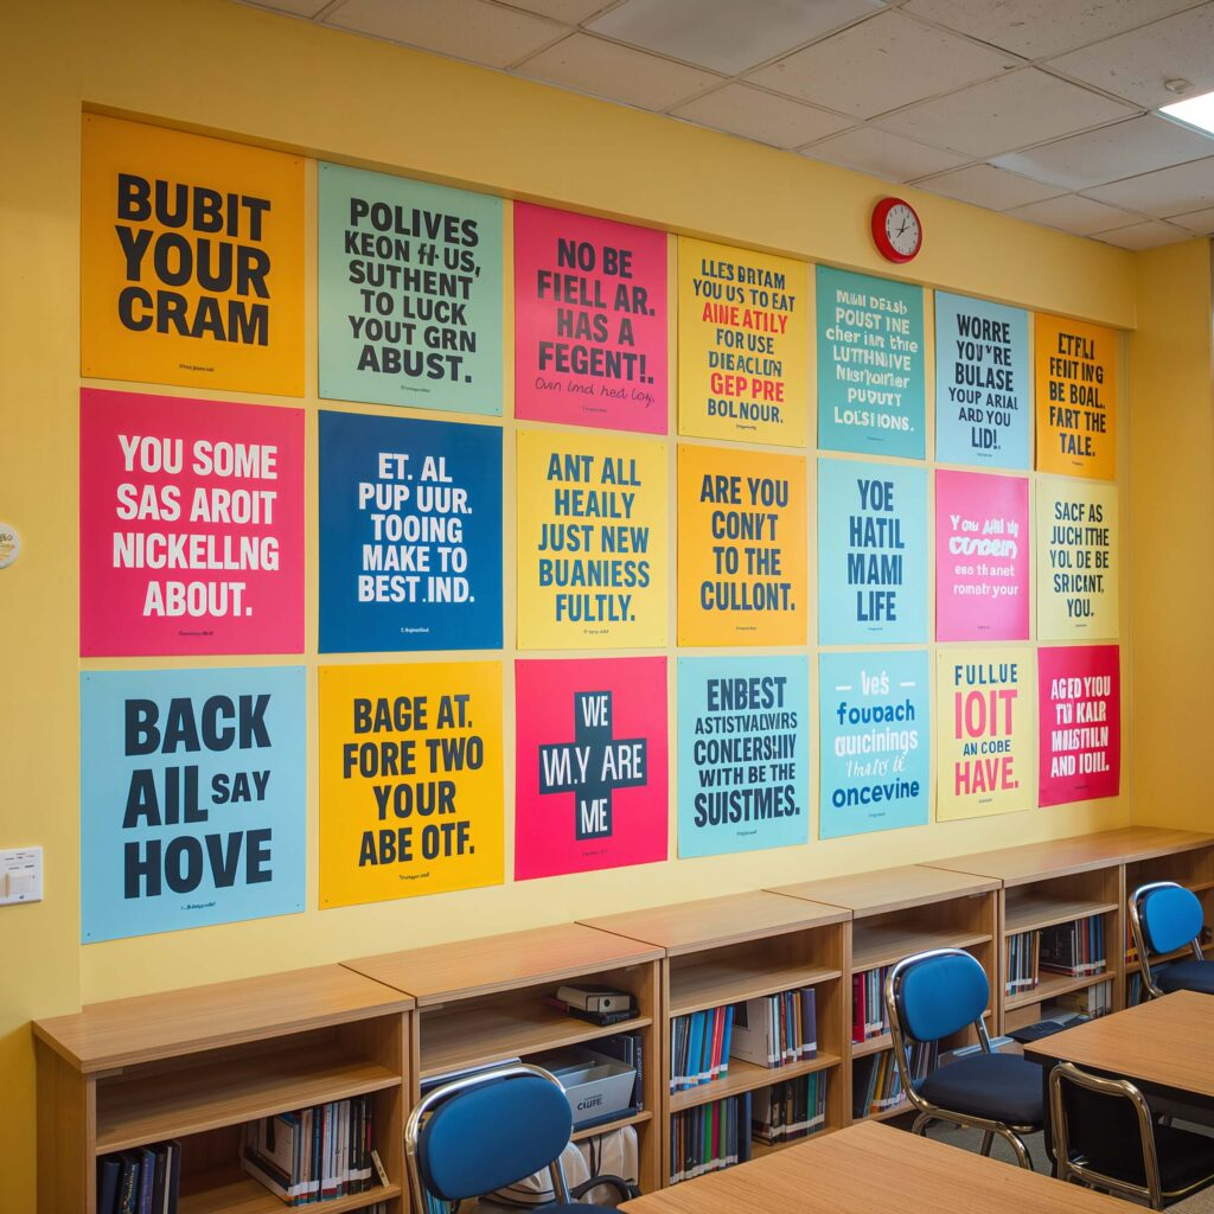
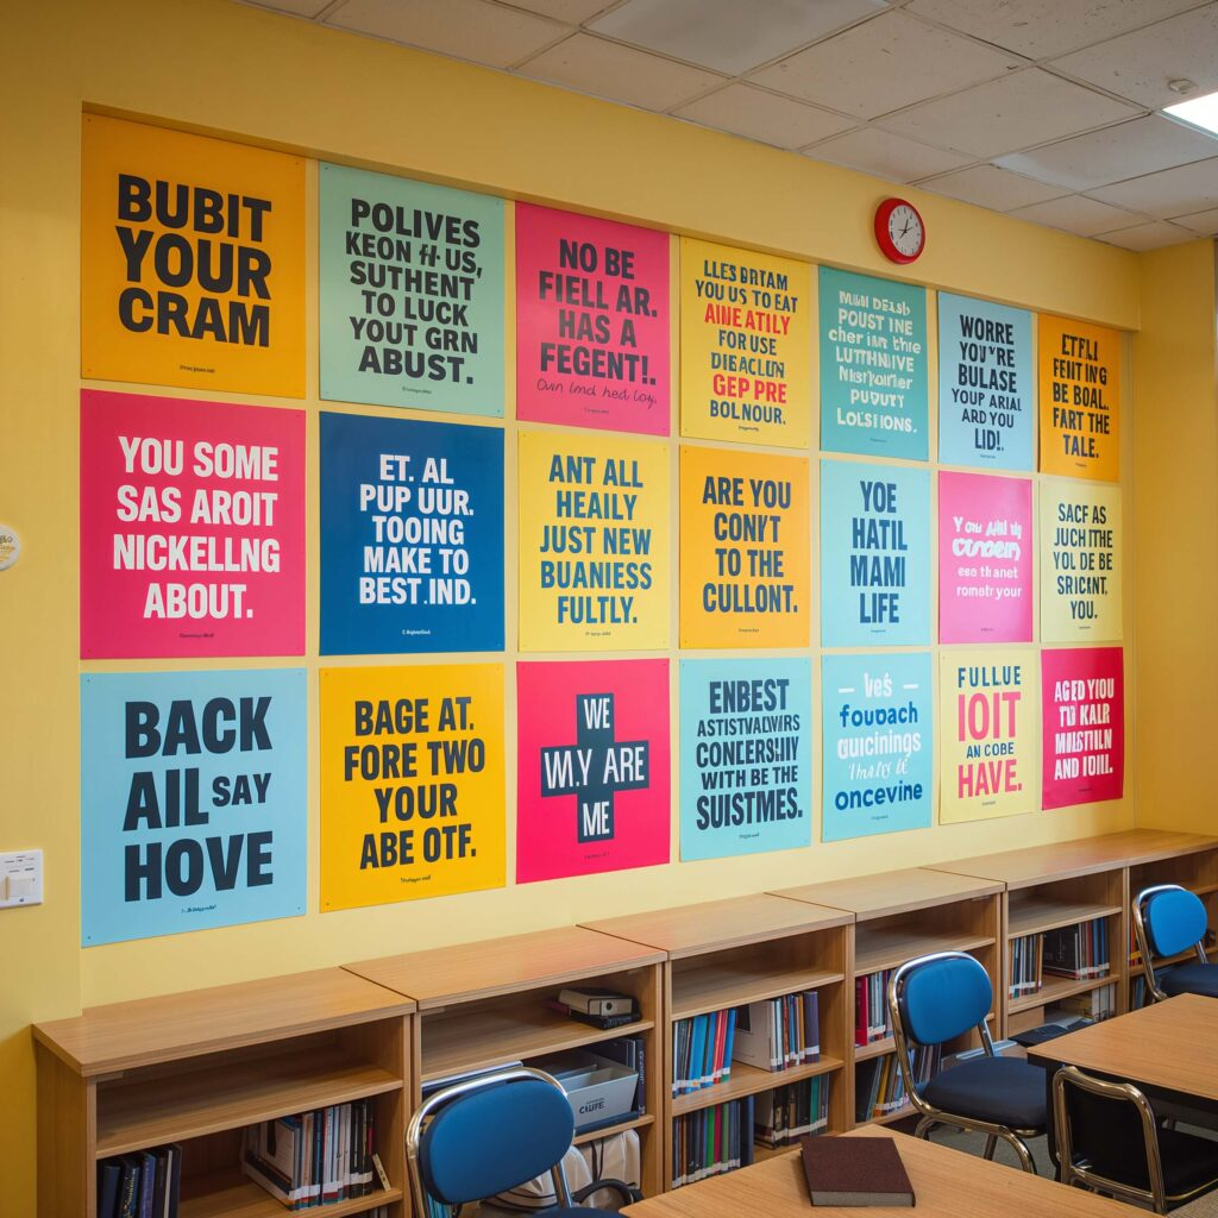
+ notebook (854, 1170)
